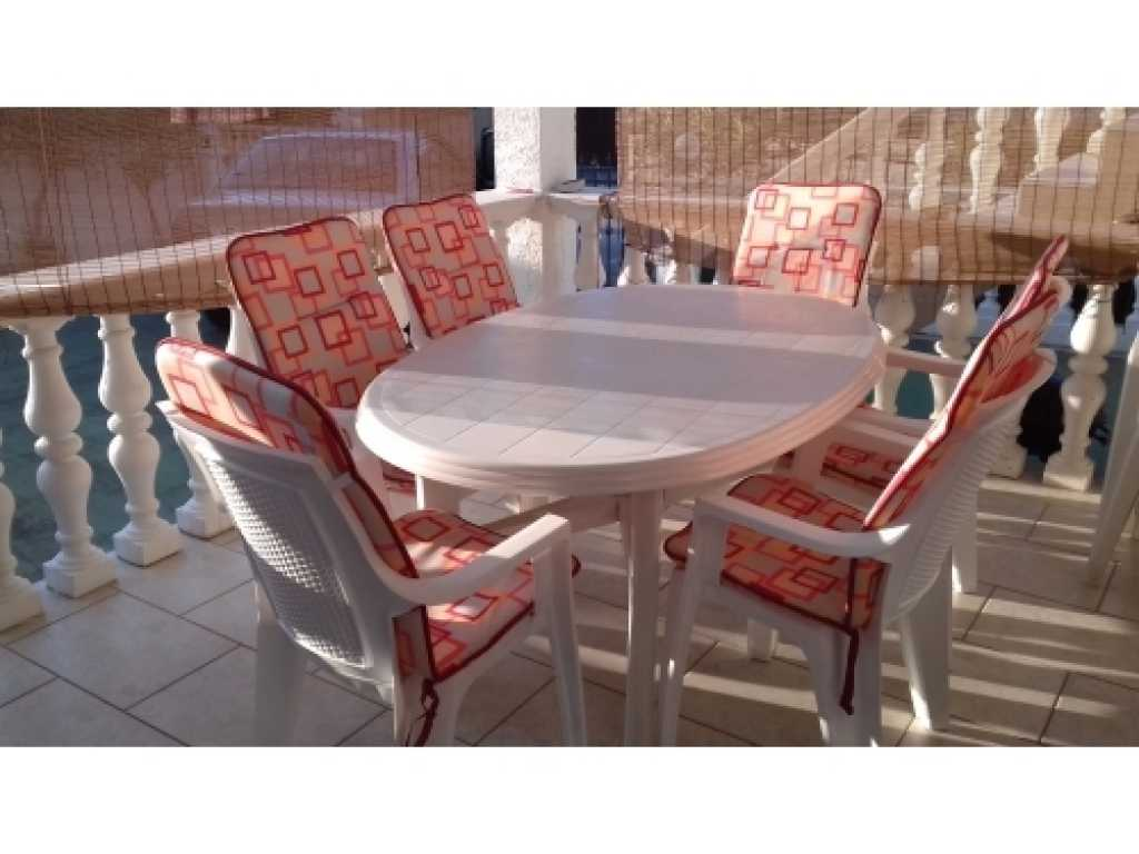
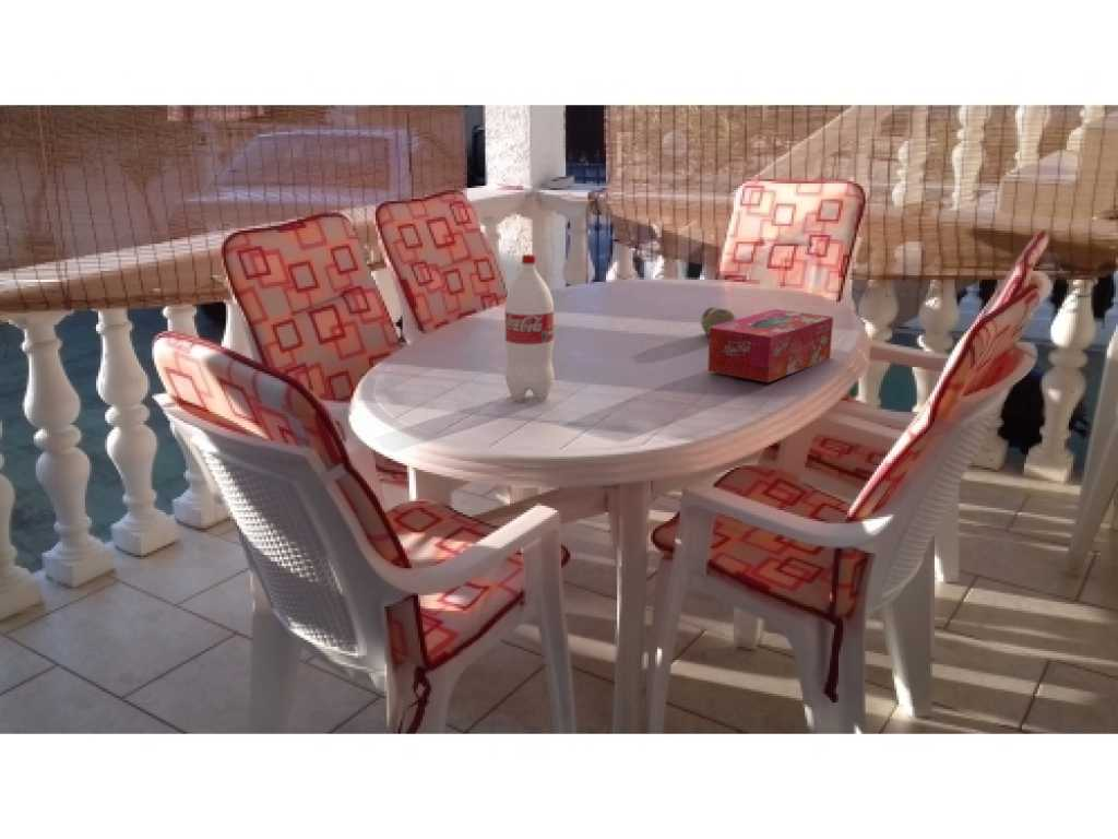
+ fruit (717, 321)
+ bottle (528, 327)
+ tissue box (771, 343)
